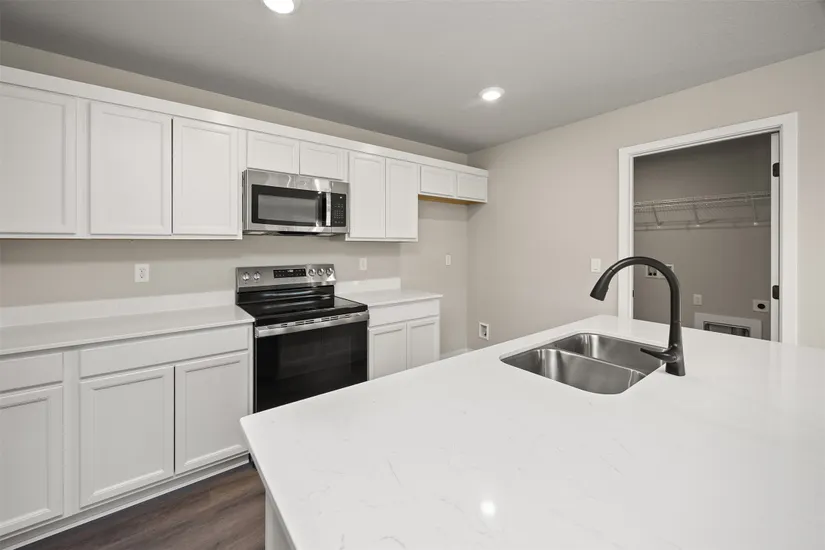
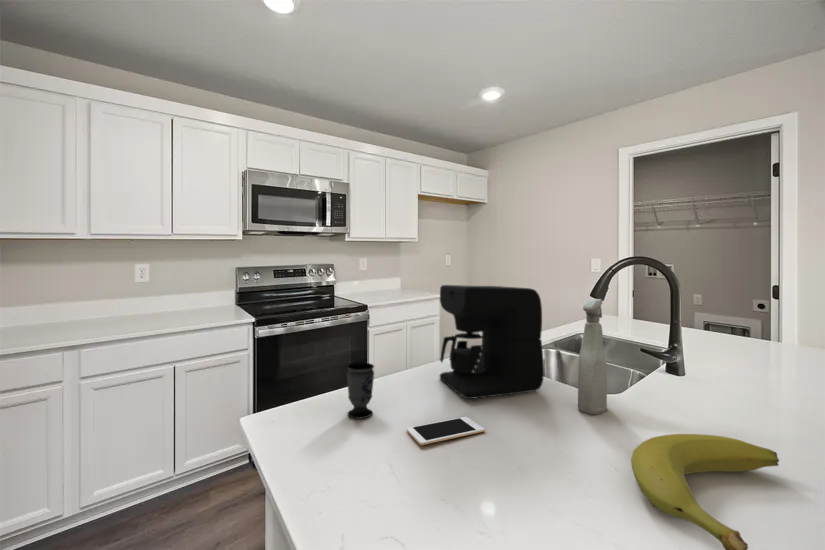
+ coffee maker (483, 335)
+ banana (713, 470)
+ spray bottle (592, 354)
+ cell phone (445, 429)
+ cup (360, 389)
